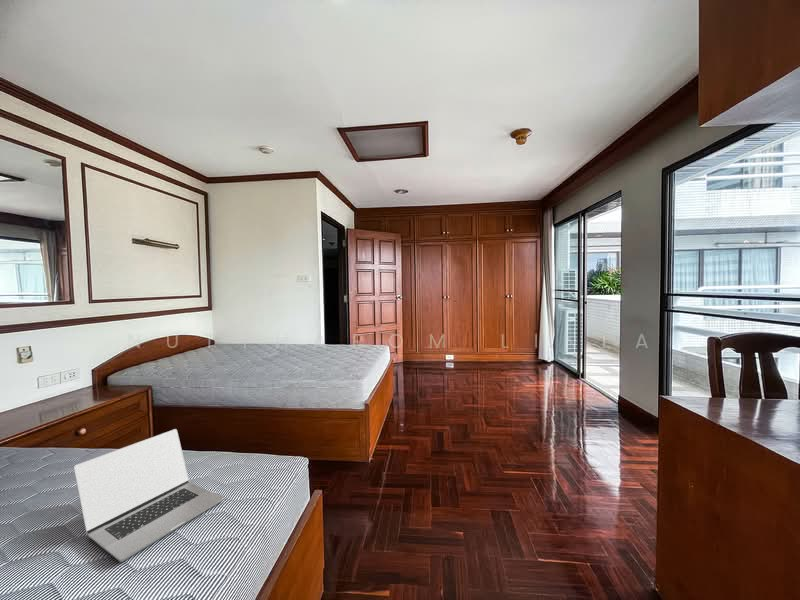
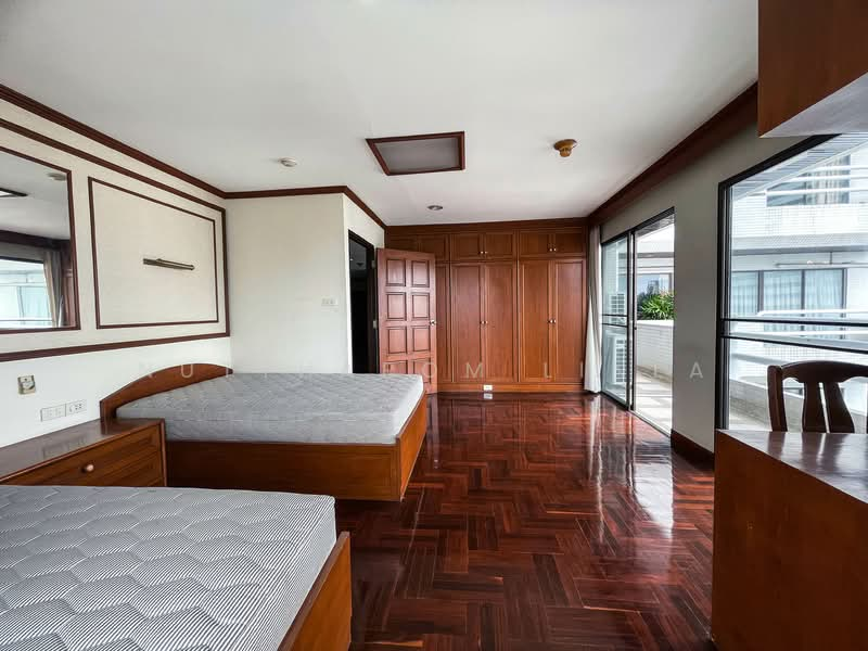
- laptop (153, 484)
